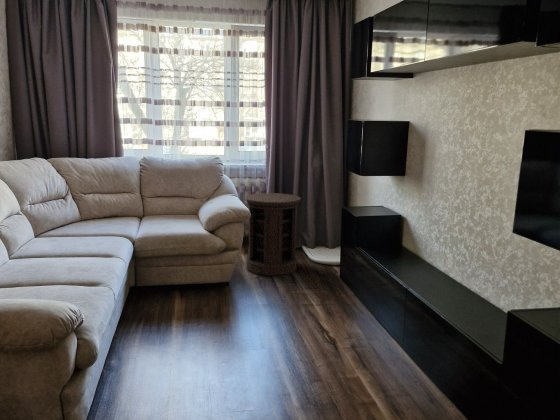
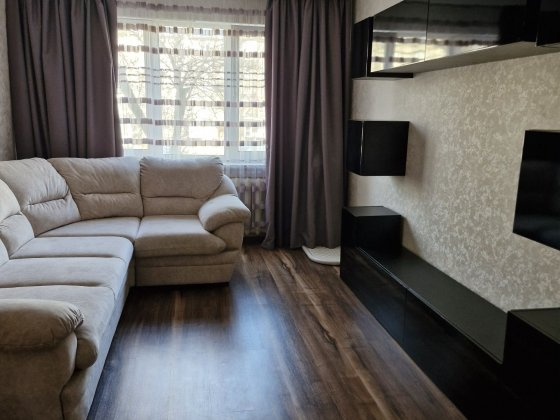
- side table (272, 232)
